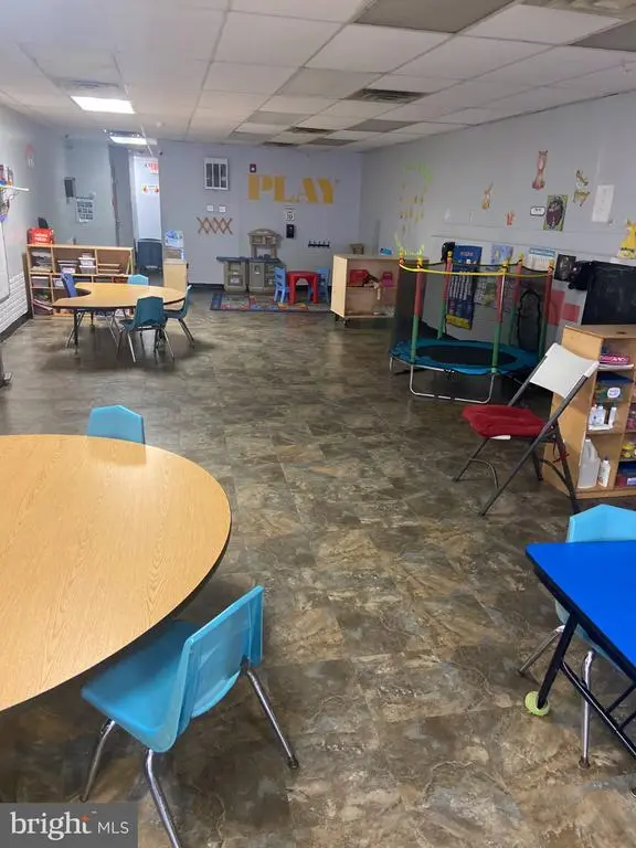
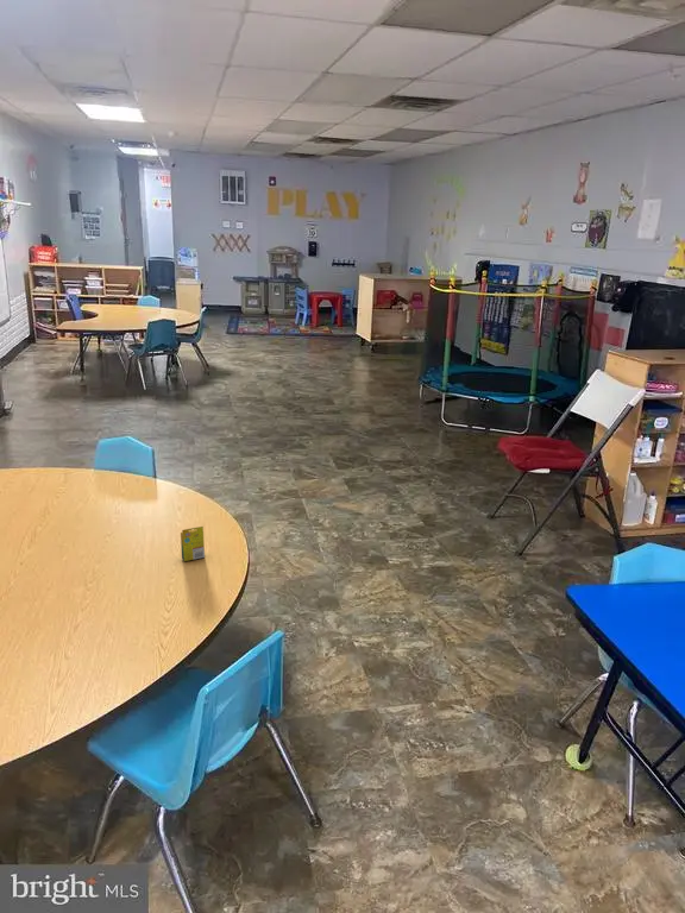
+ crayon box (193, 542)
